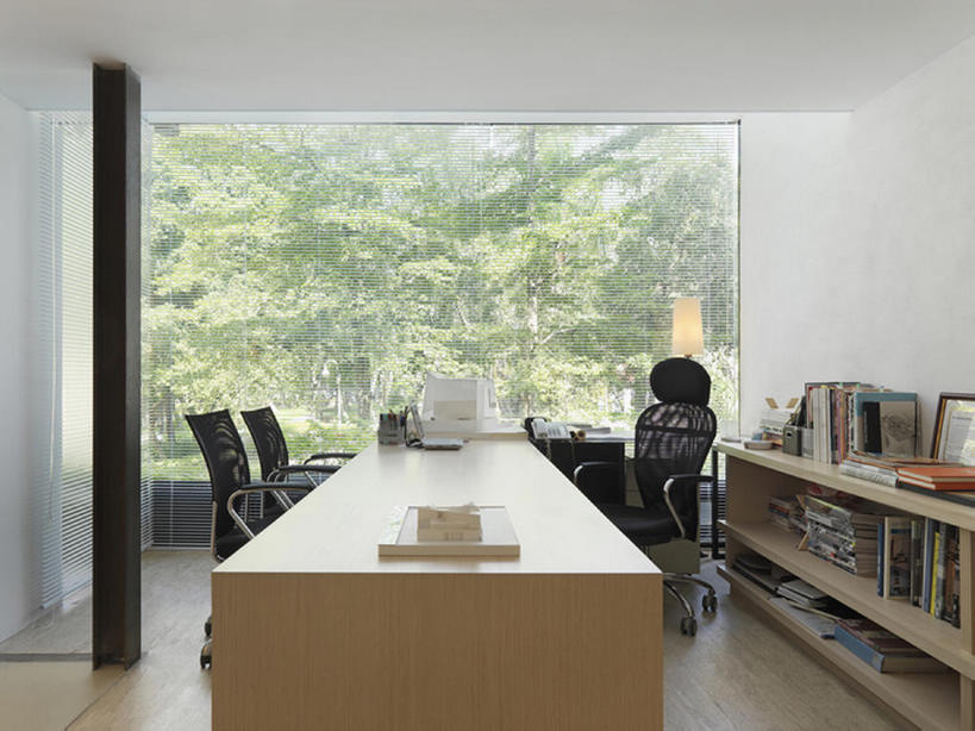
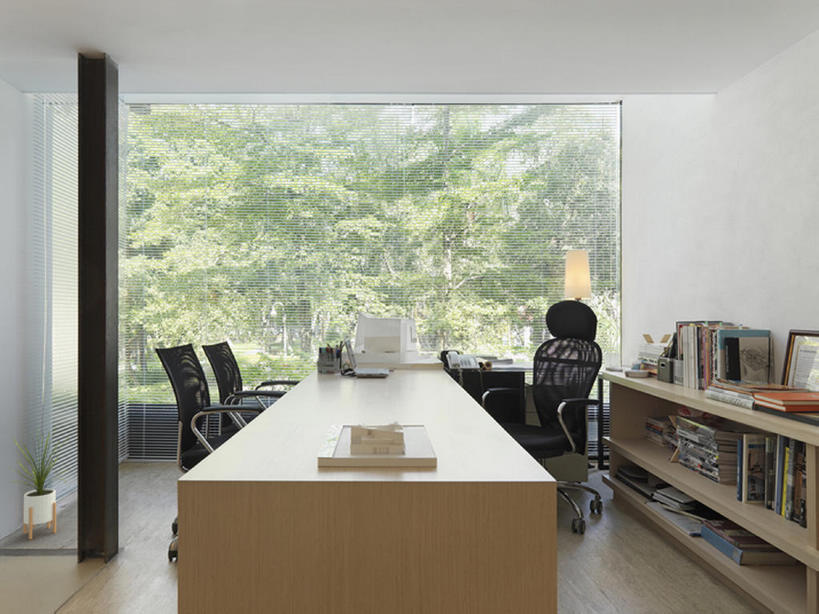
+ house plant (39, 479)
